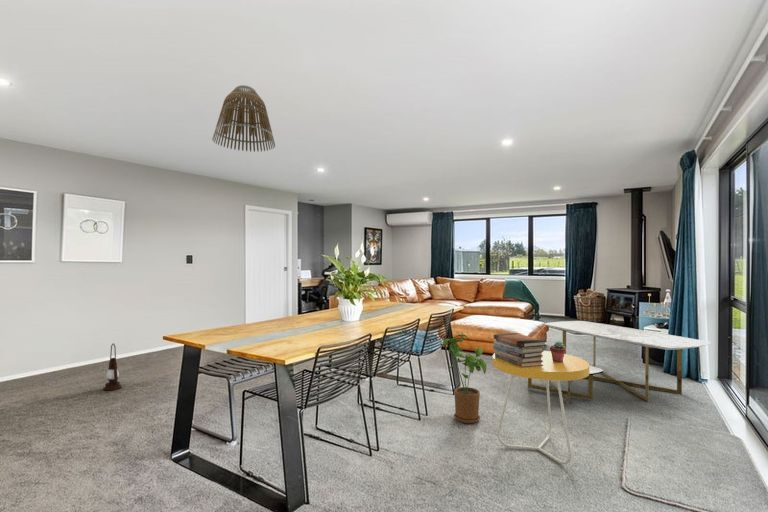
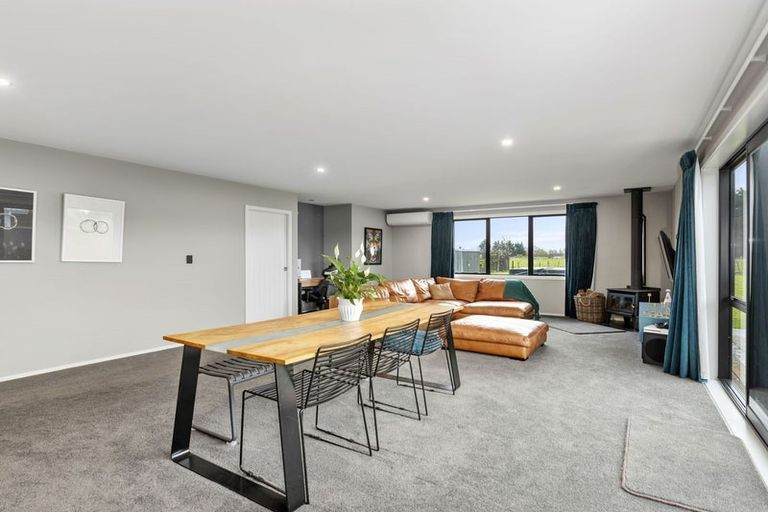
- potted succulent (557, 351)
- side table (547, 402)
- coffee table (594, 360)
- lamp shade (244, 116)
- lantern (112, 365)
- house plant (467, 376)
- book stack (518, 348)
